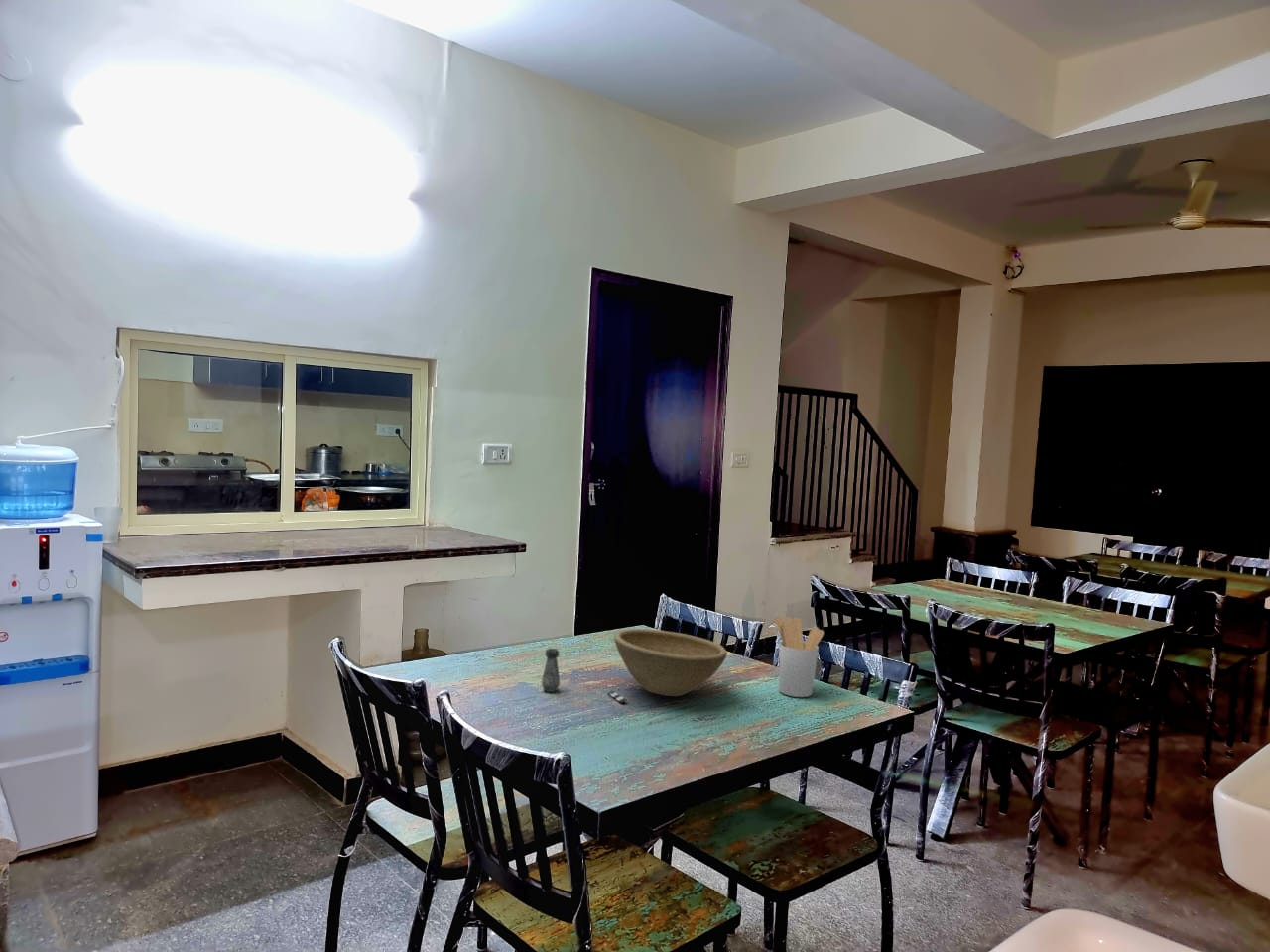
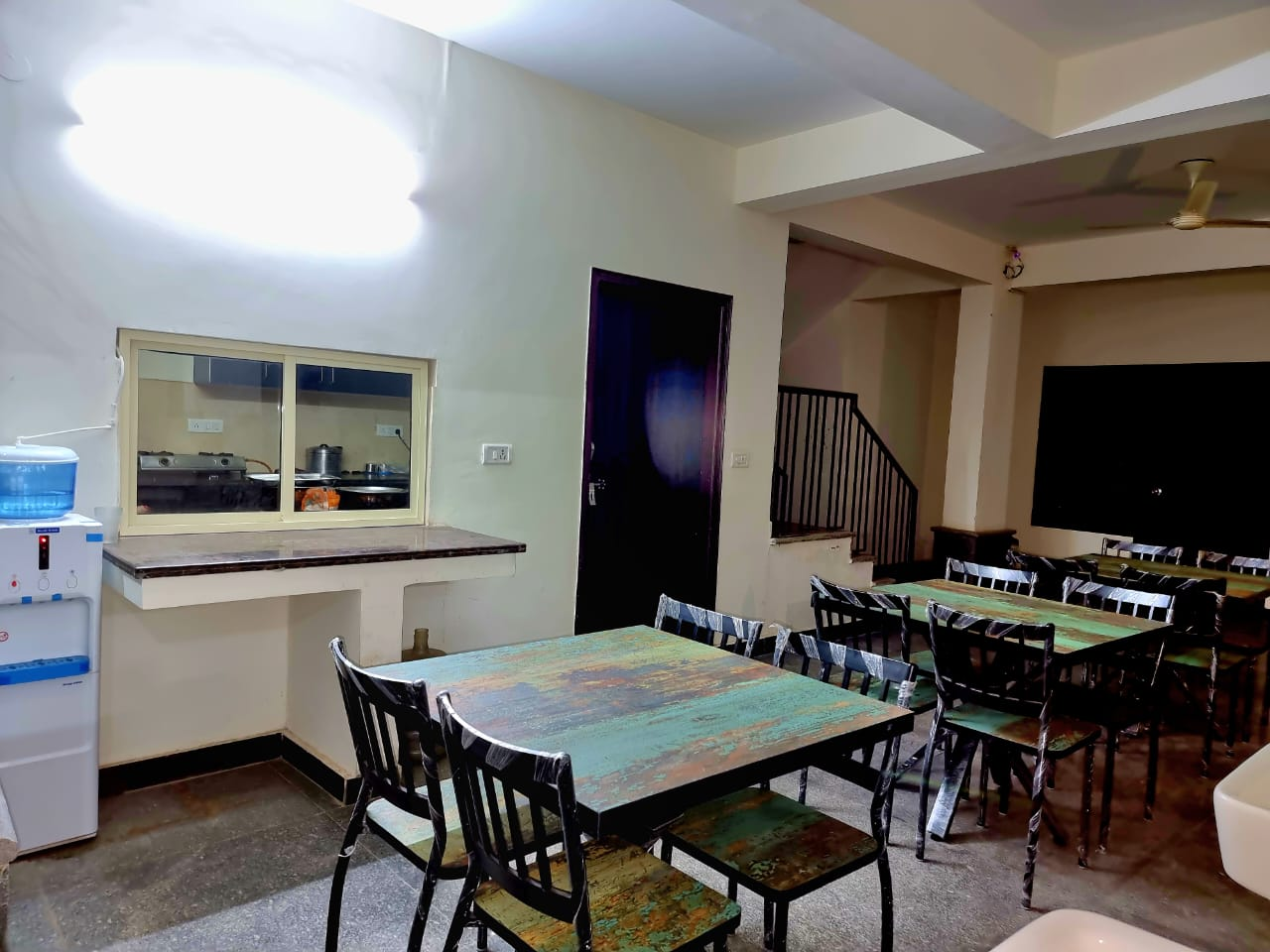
- utensil holder (794, 654)
- salt shaker (551, 669)
- bowl (668, 664)
